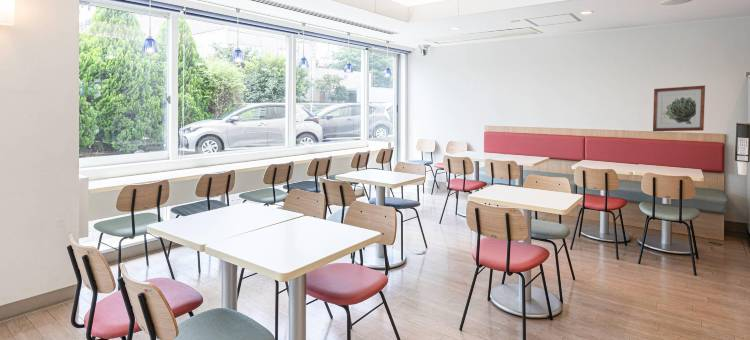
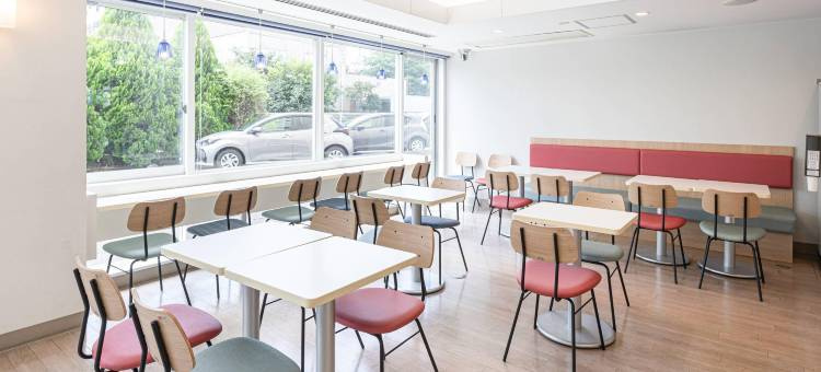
- wall art (678, 109)
